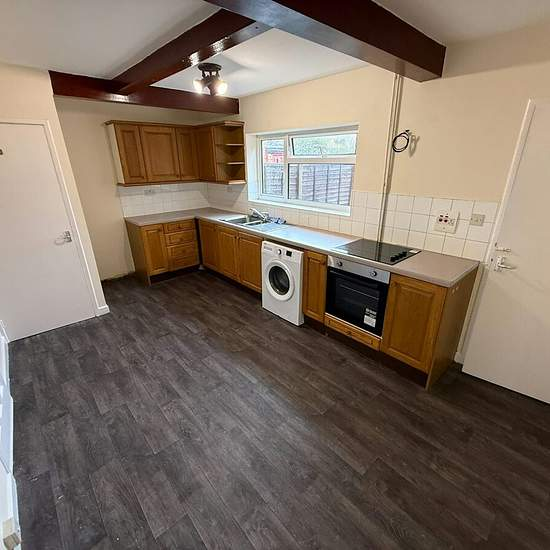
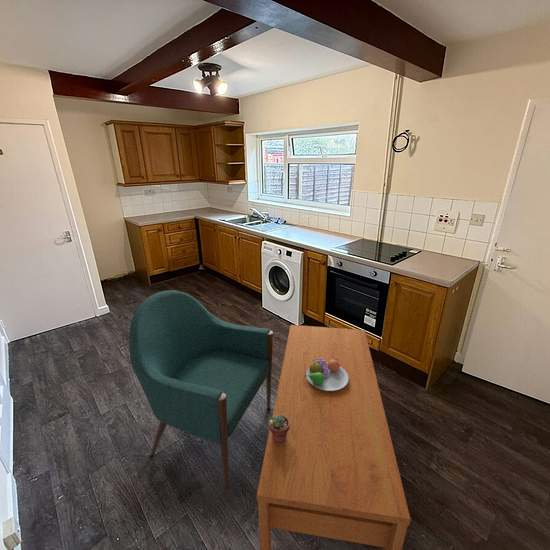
+ potted succulent (279, 426)
+ chair (204, 371)
+ fruit bowl (325, 372)
+ coffee table (325, 421)
